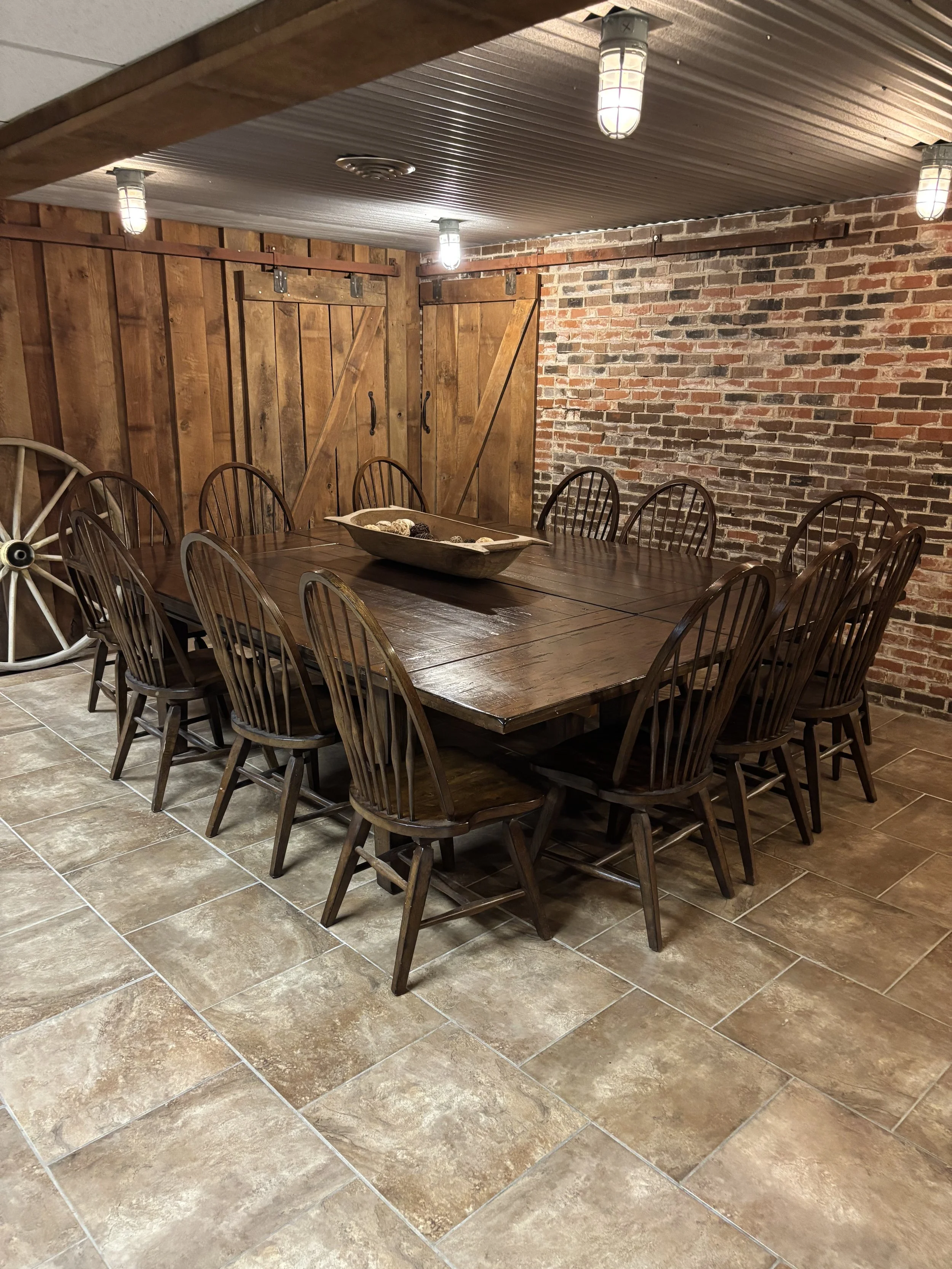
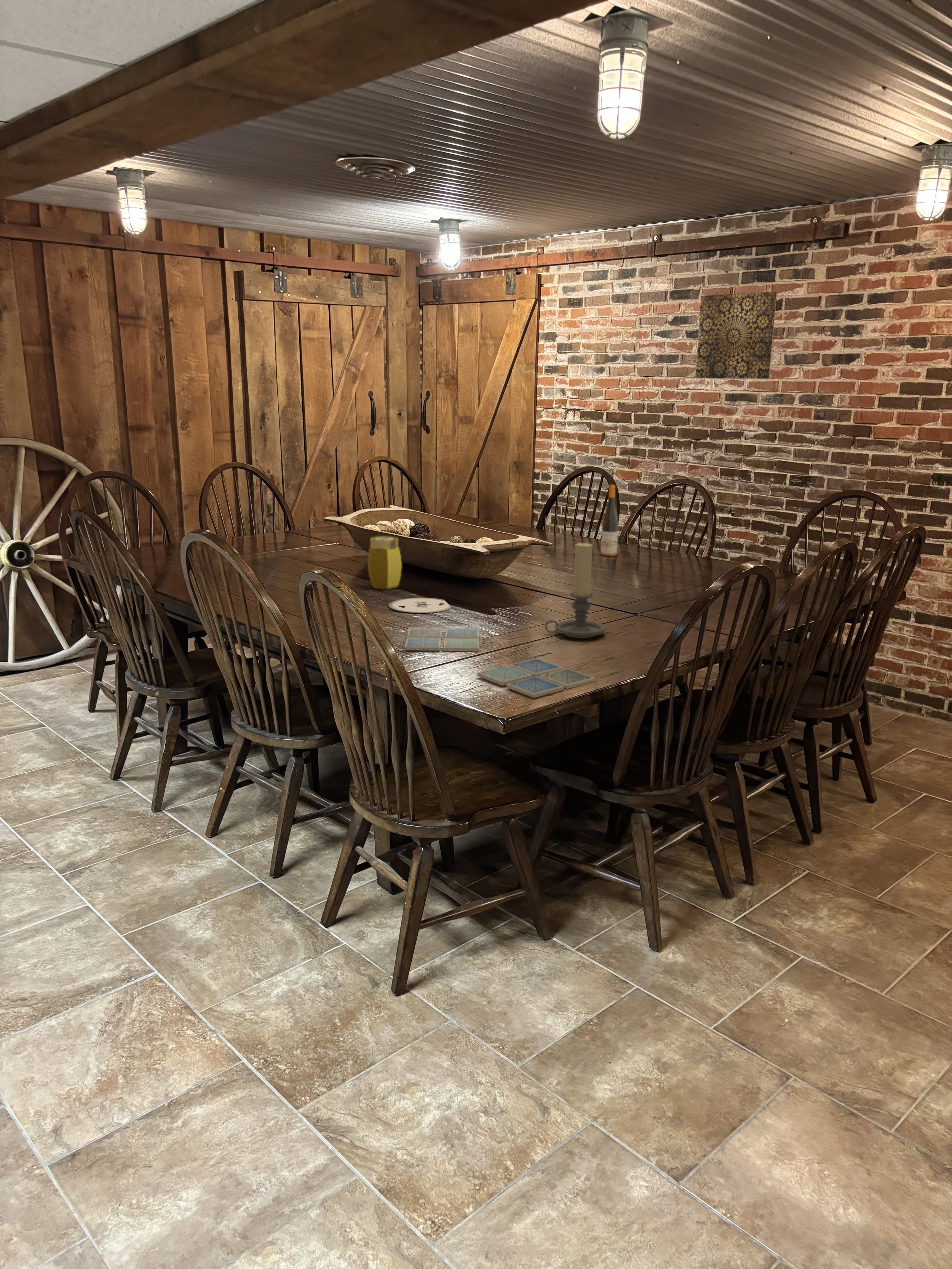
+ wall art (734, 337)
+ candle holder (577, 589)
+ jar (384, 562)
+ drink coaster (535, 677)
+ wine bottle (610, 520)
+ plate (421, 604)
+ drink coaster (444, 639)
